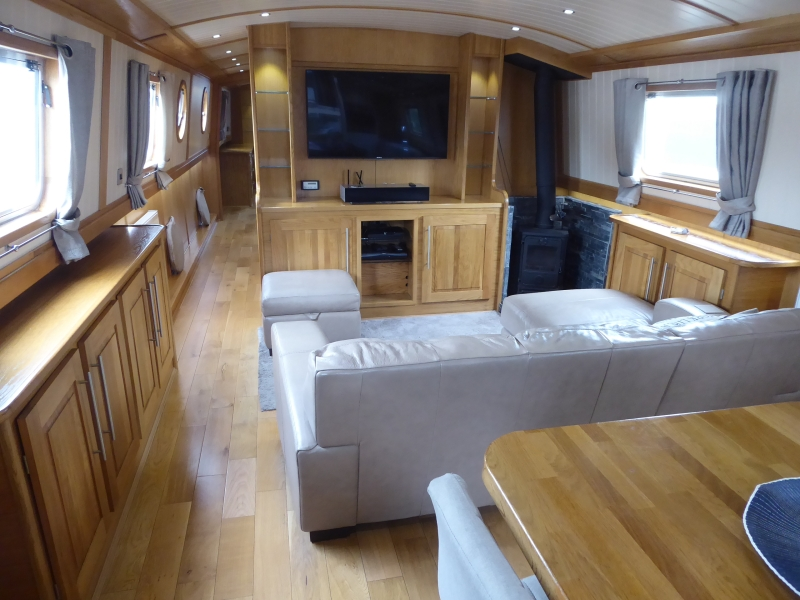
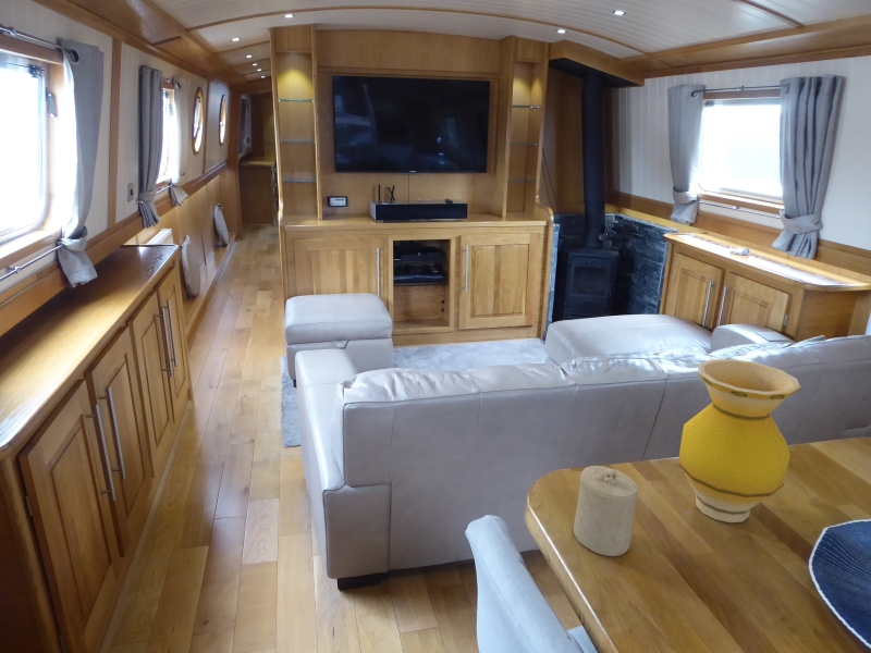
+ vase (733, 443)
+ candle (604, 503)
